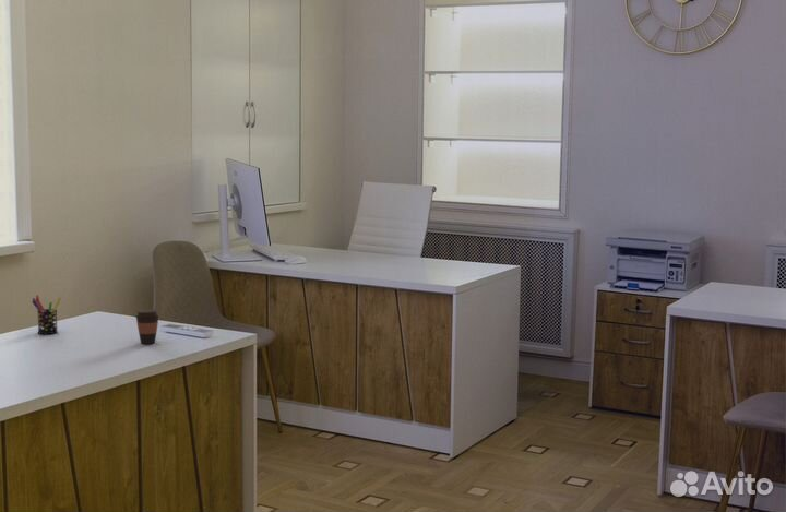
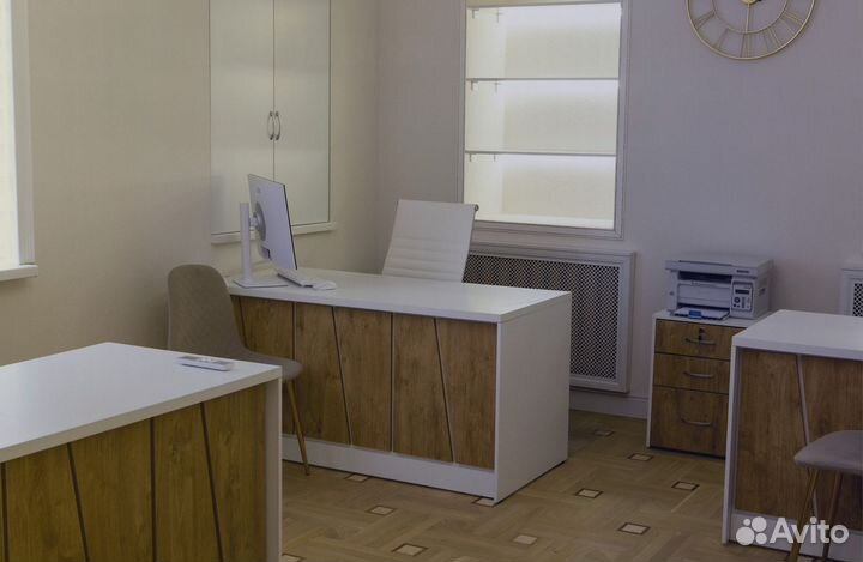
- pen holder (46, 313)
- coffee cup (147, 326)
